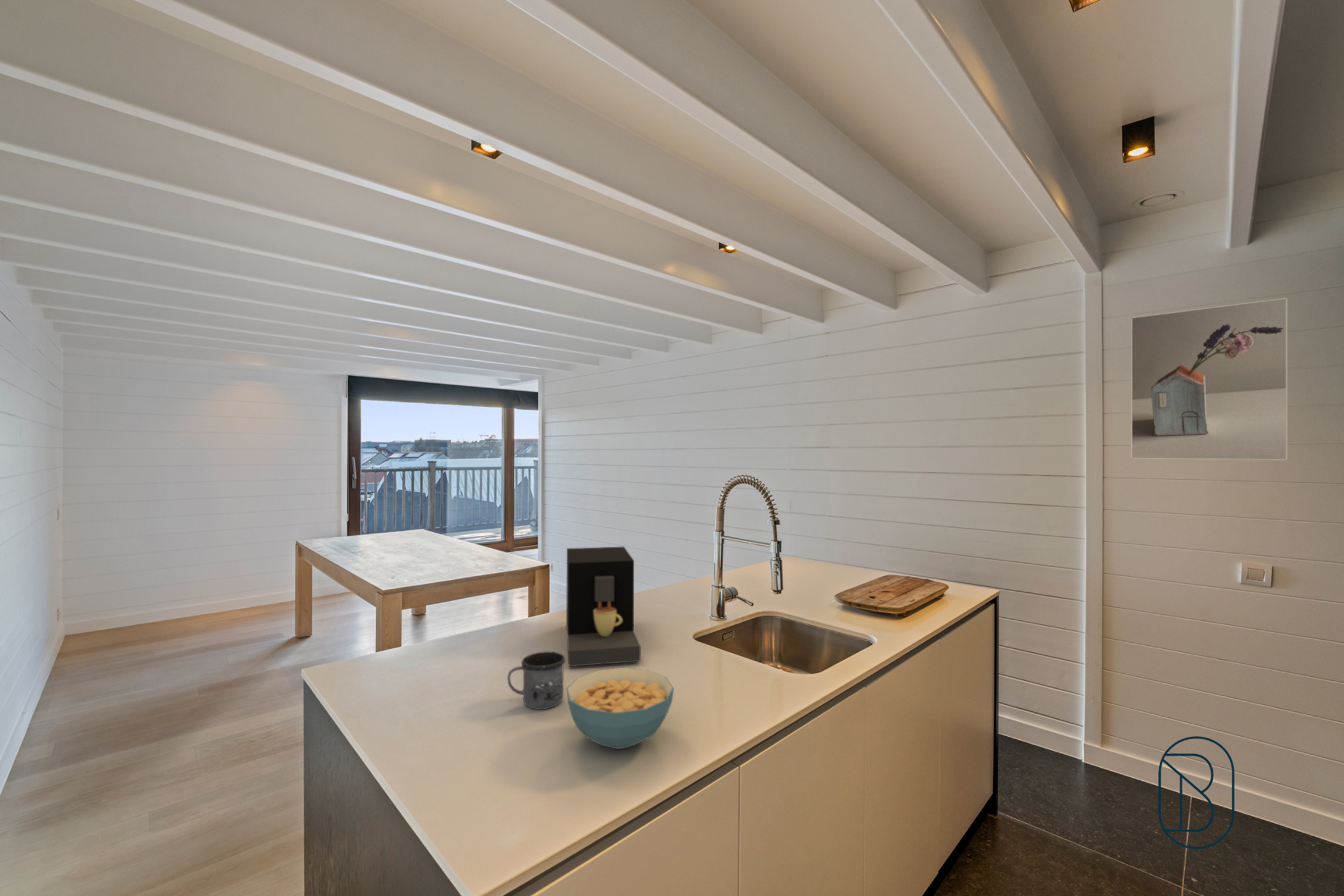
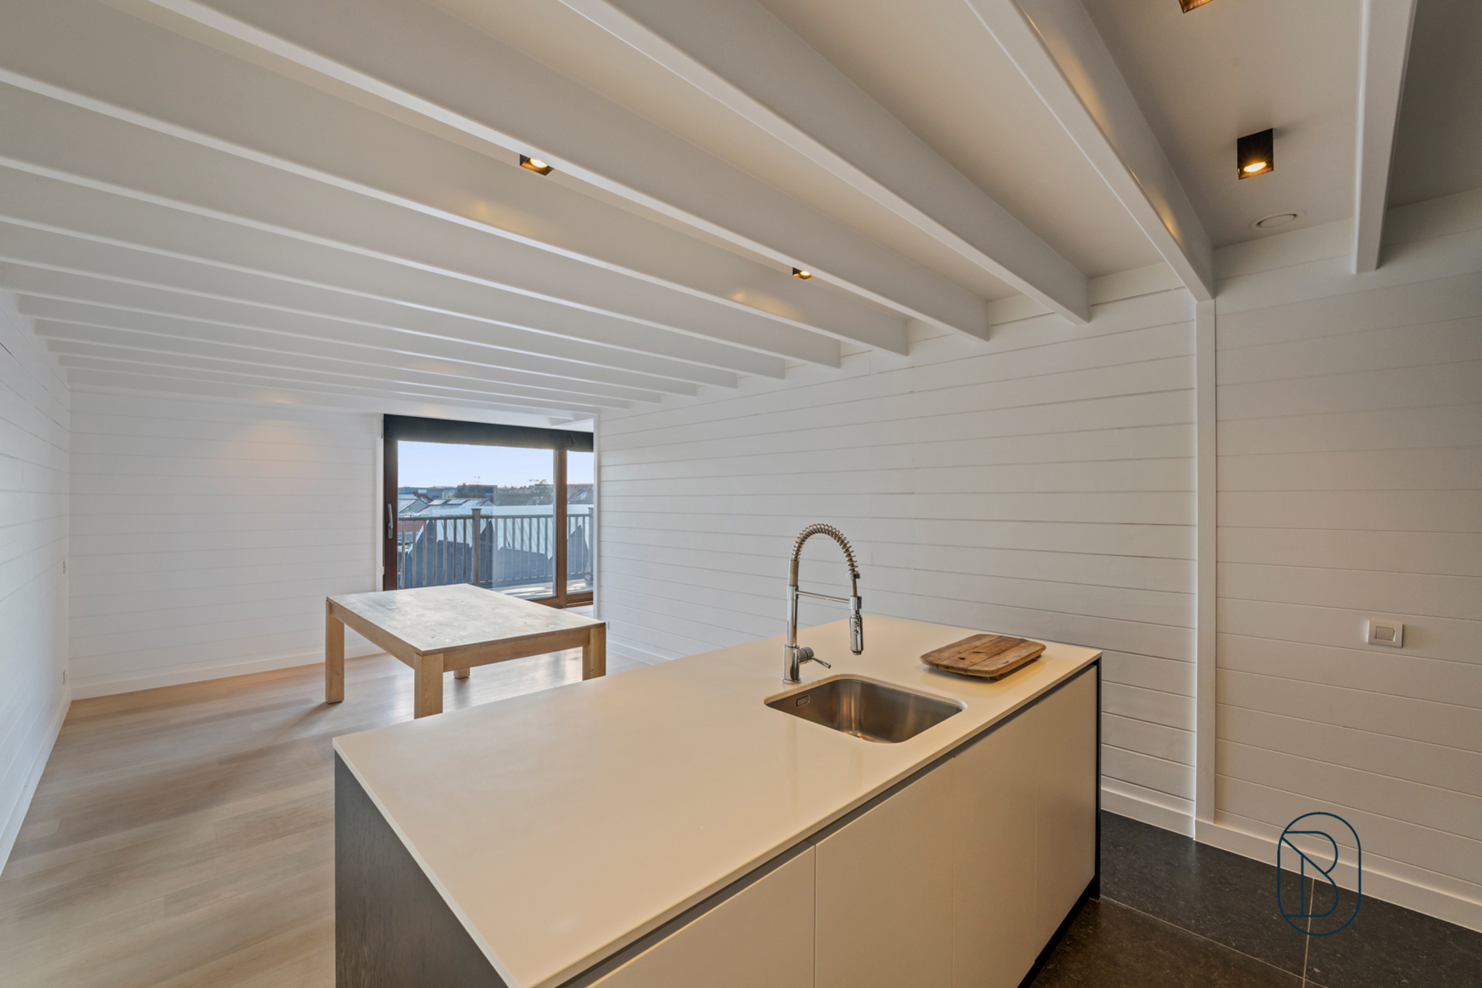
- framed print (1203, 384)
- cereal bowl (620, 714)
- mug (536, 681)
- coffee maker (599, 600)
